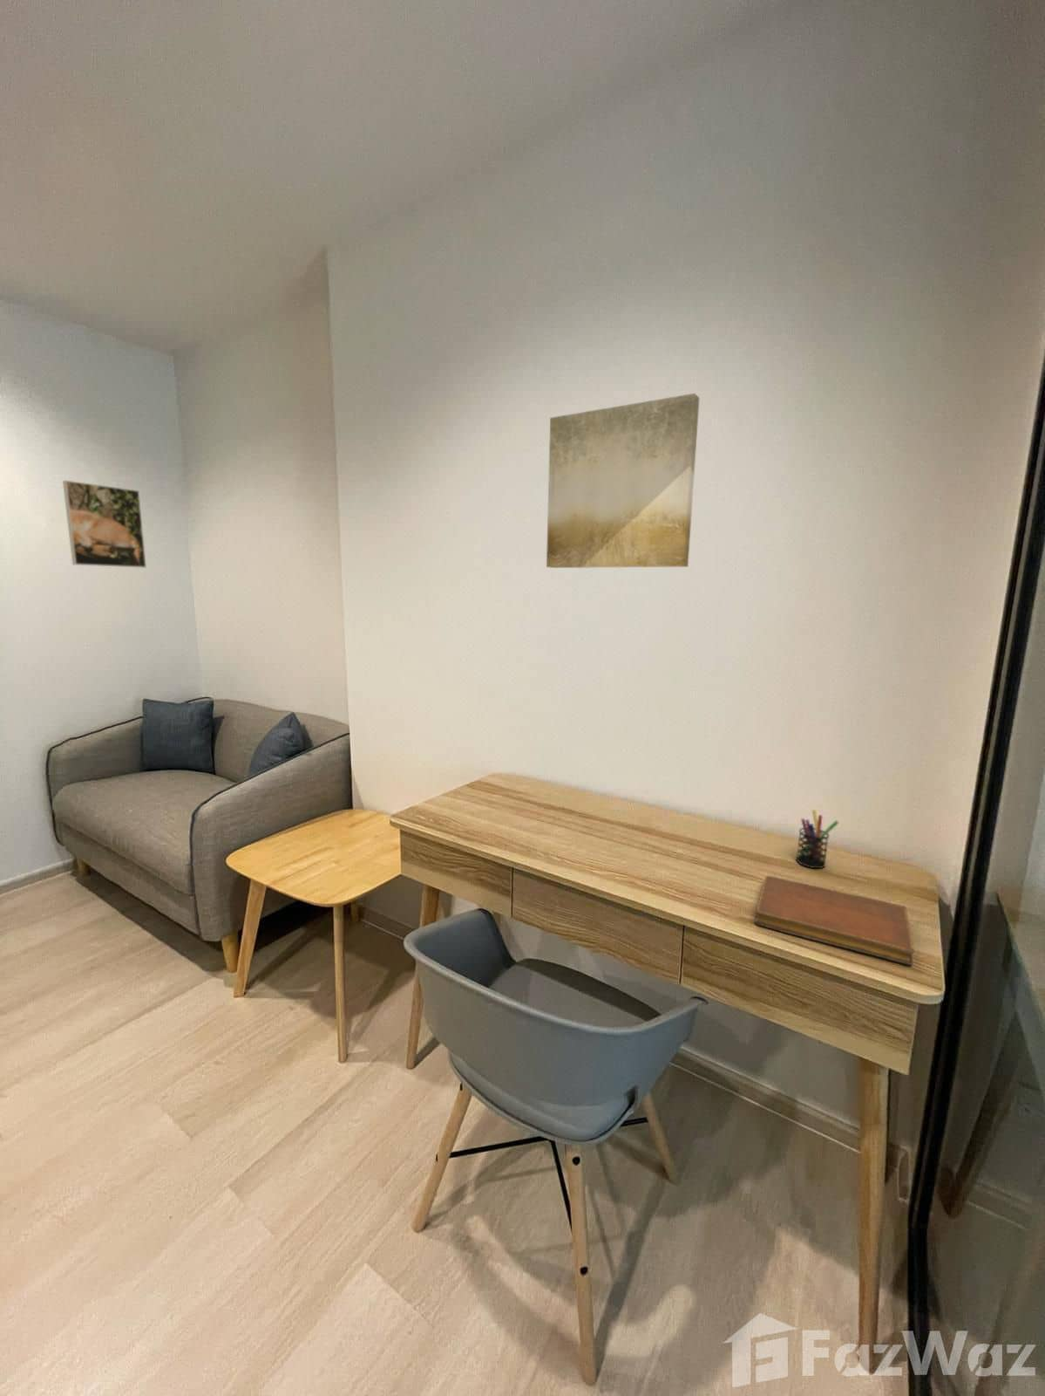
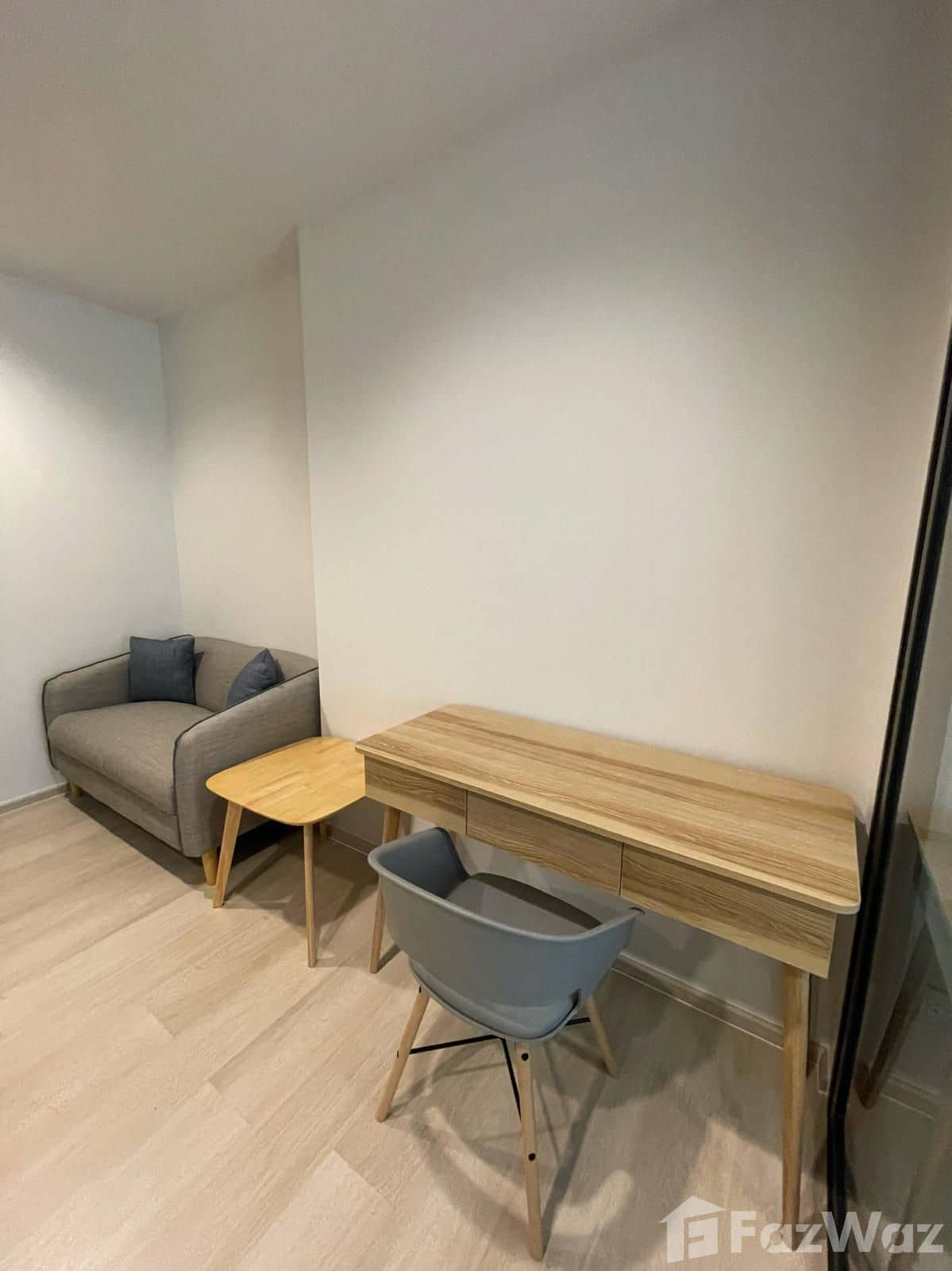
- pen holder (817, 838)
- wall art (616, 490)
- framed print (106, 526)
- notebook (831, 915)
